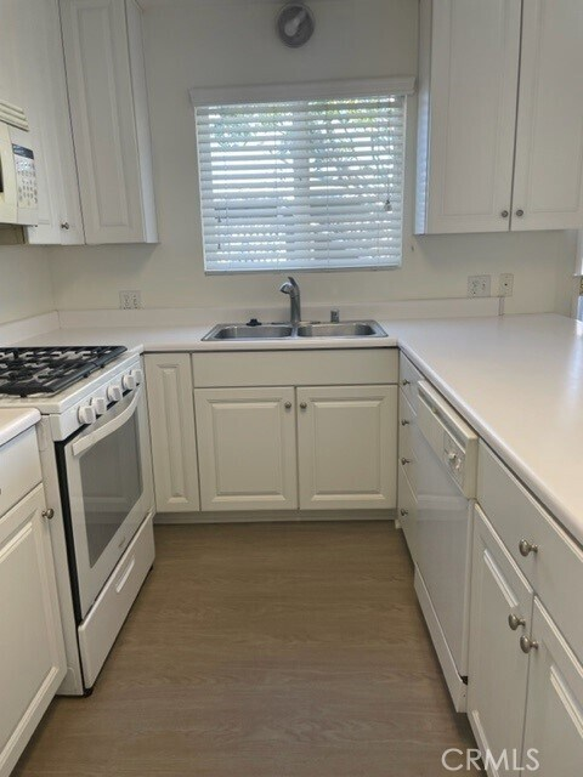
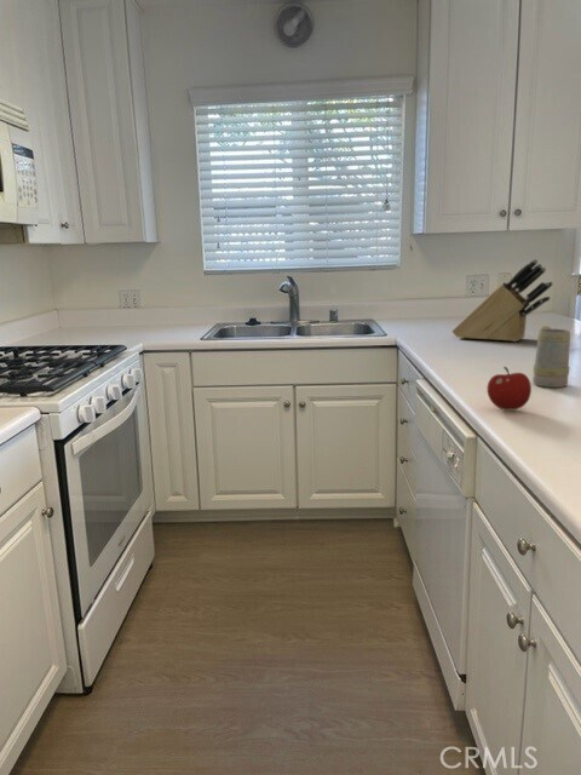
+ mug (550, 355)
+ knife block (501, 299)
+ fruit (508, 388)
